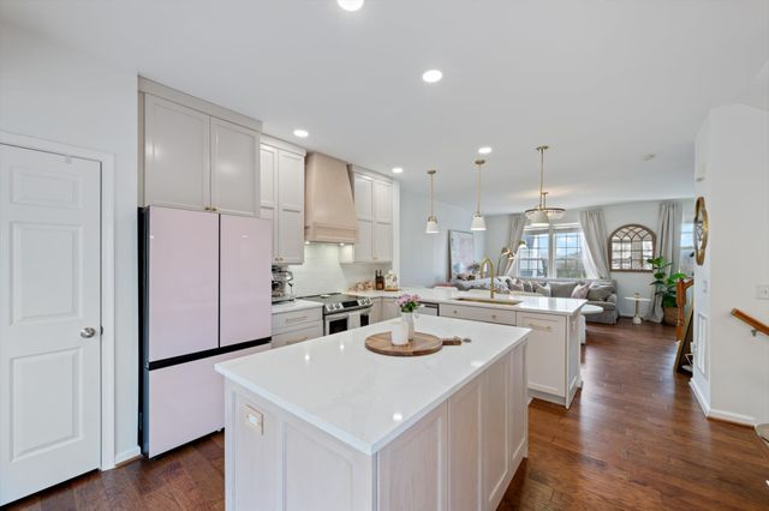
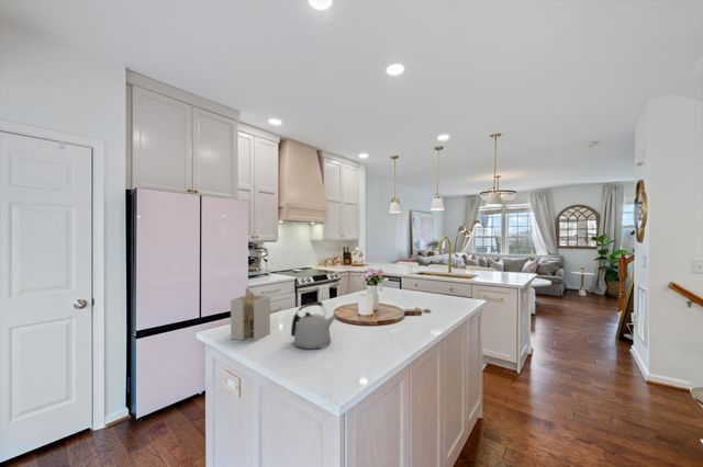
+ utensil holder (250, 310)
+ kettle (313, 321)
